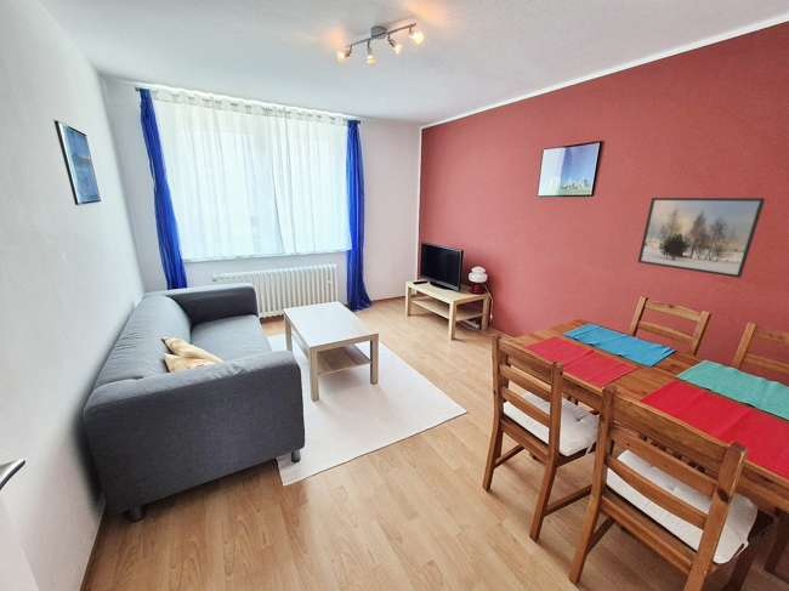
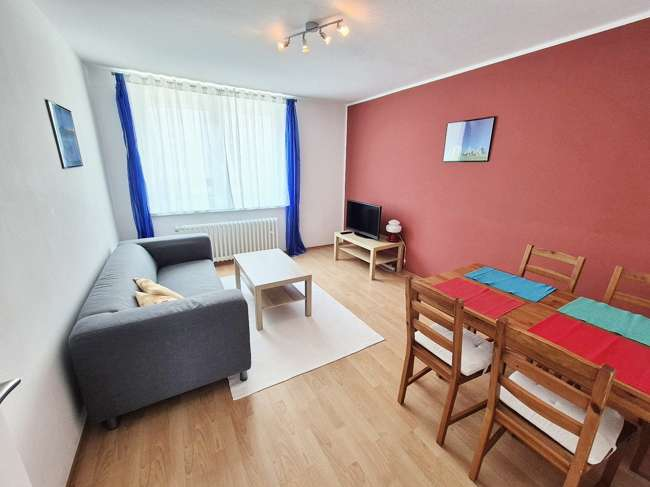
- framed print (692, 234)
